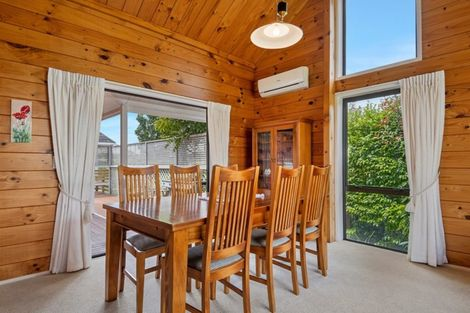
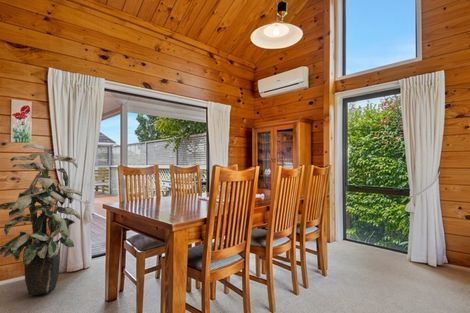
+ indoor plant (40, 217)
